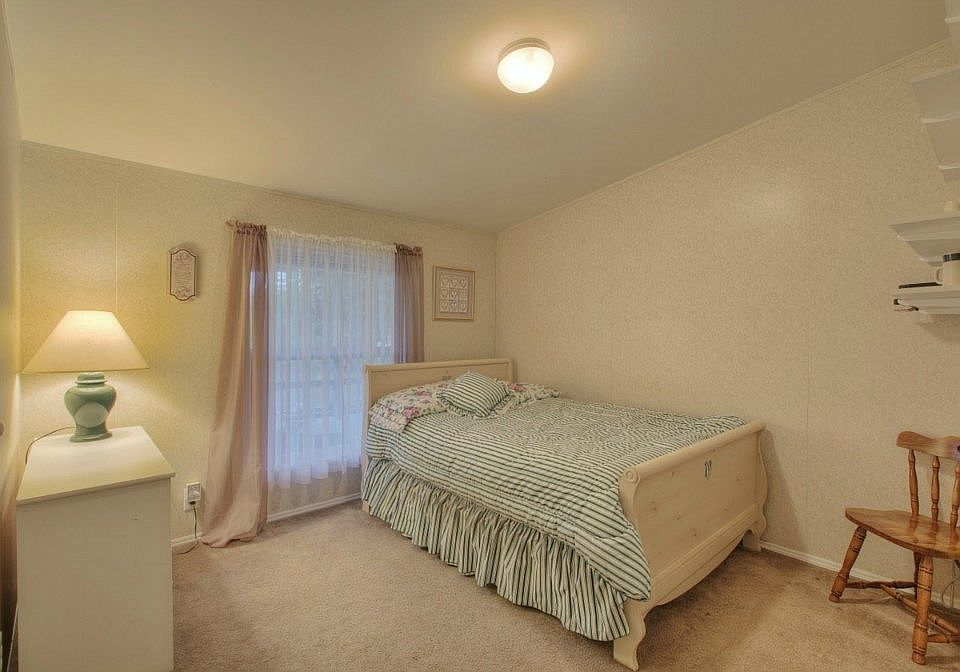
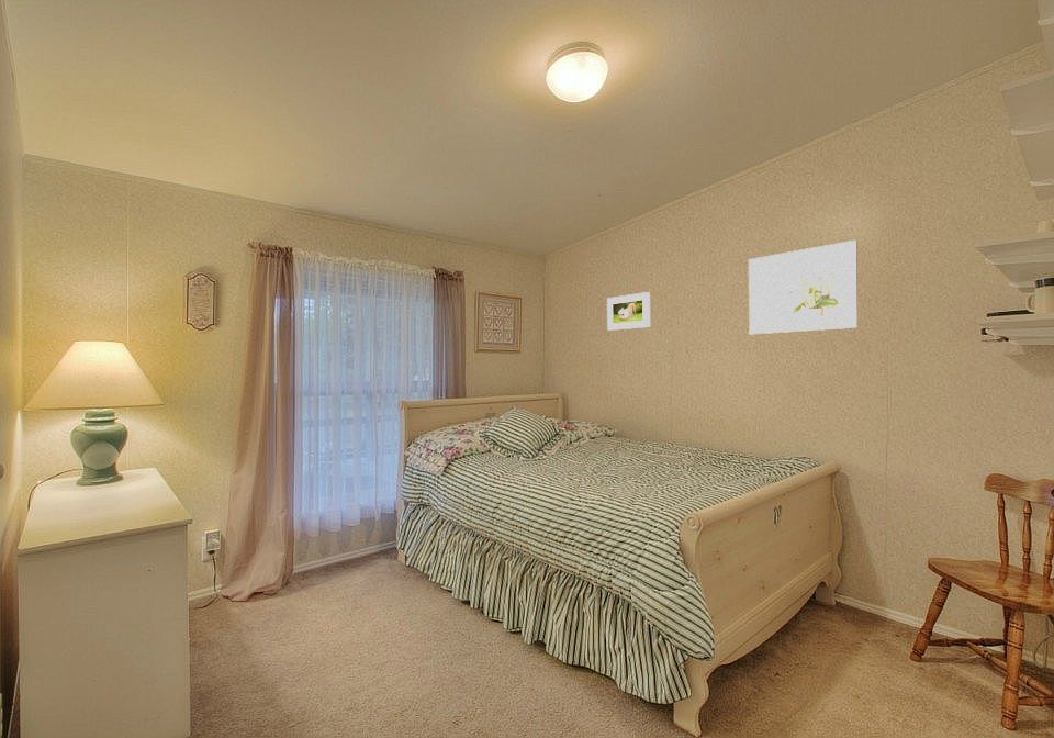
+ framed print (627, 312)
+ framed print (798, 290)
